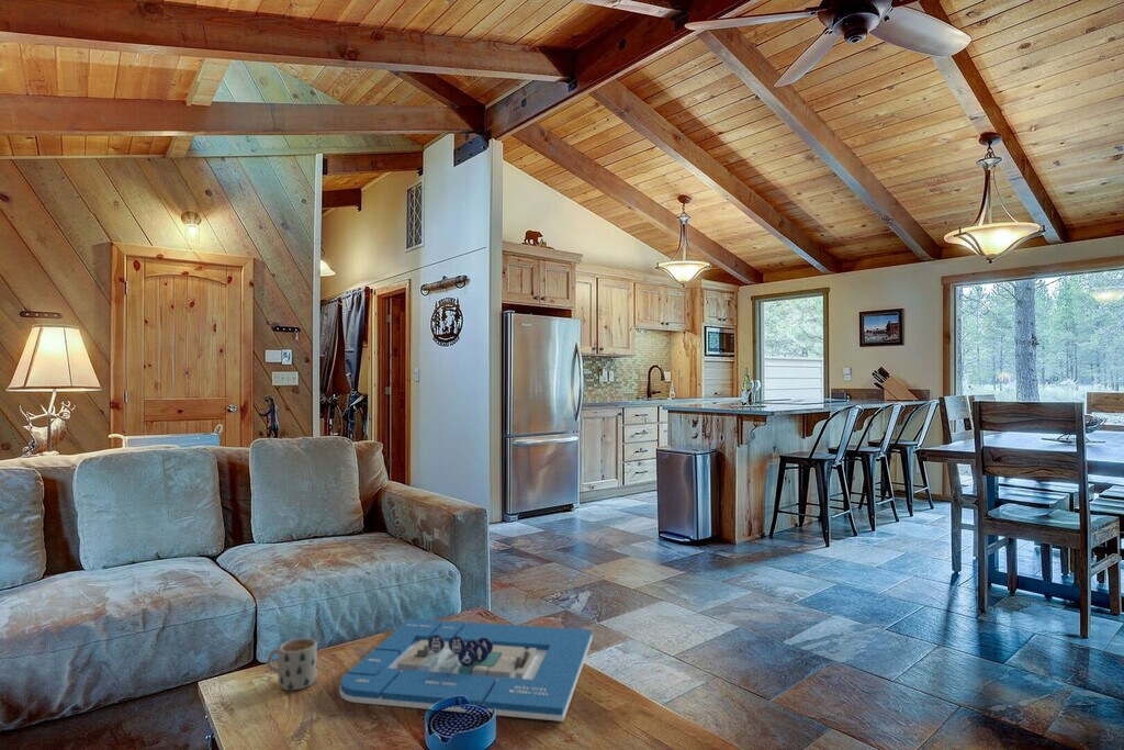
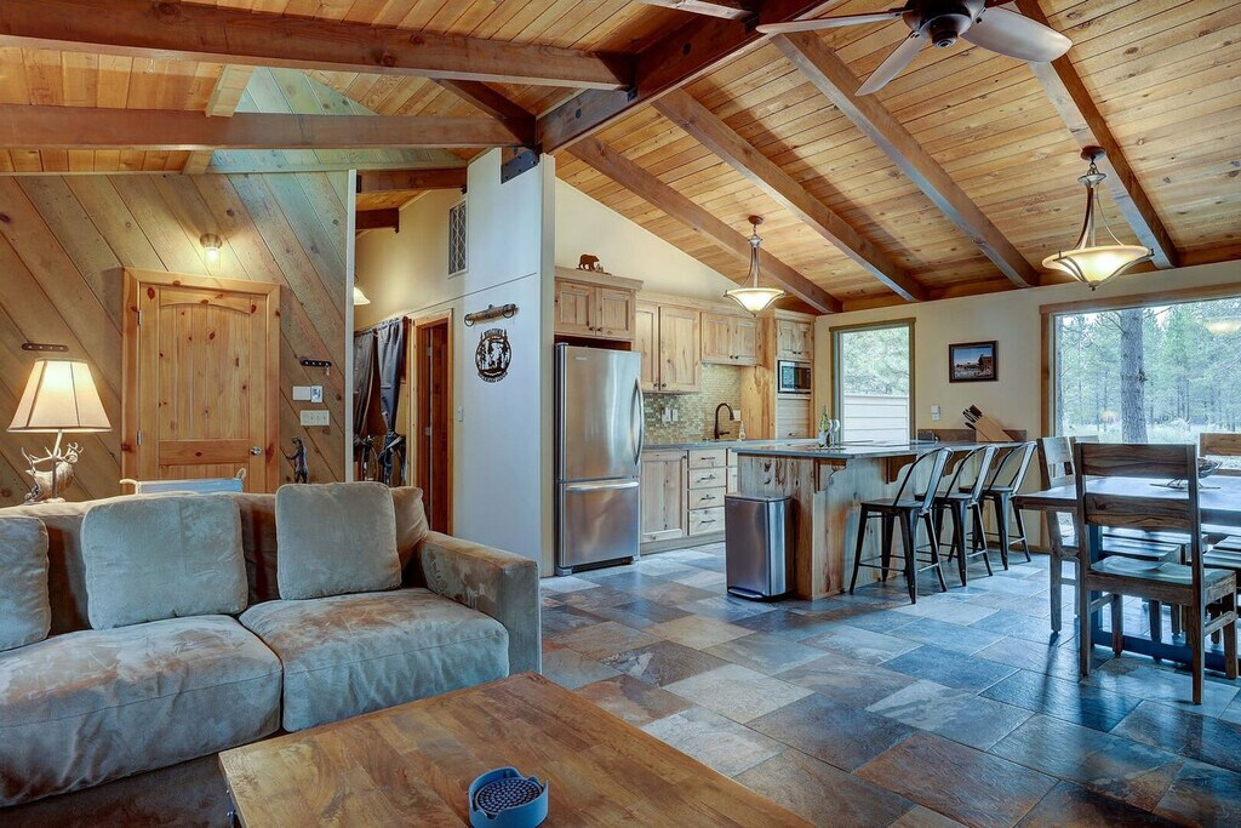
- architectural model (473, 652)
- mug (291, 663)
